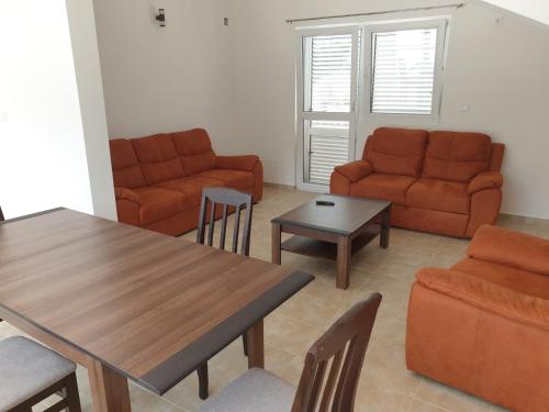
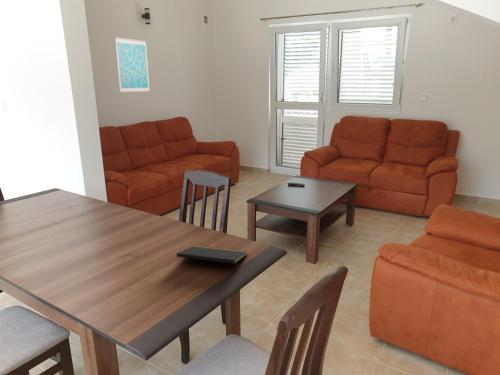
+ wall art (133, 66)
+ notepad (213, 253)
